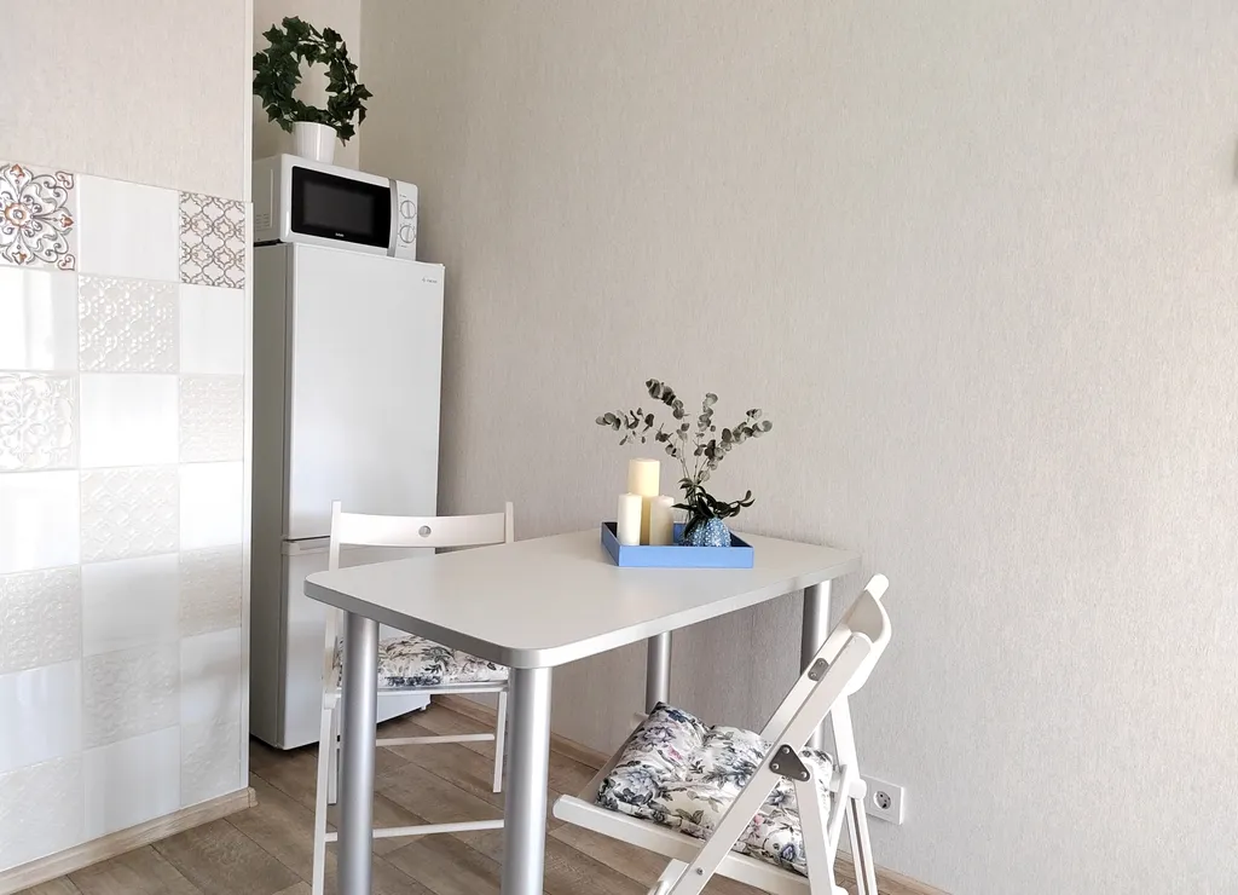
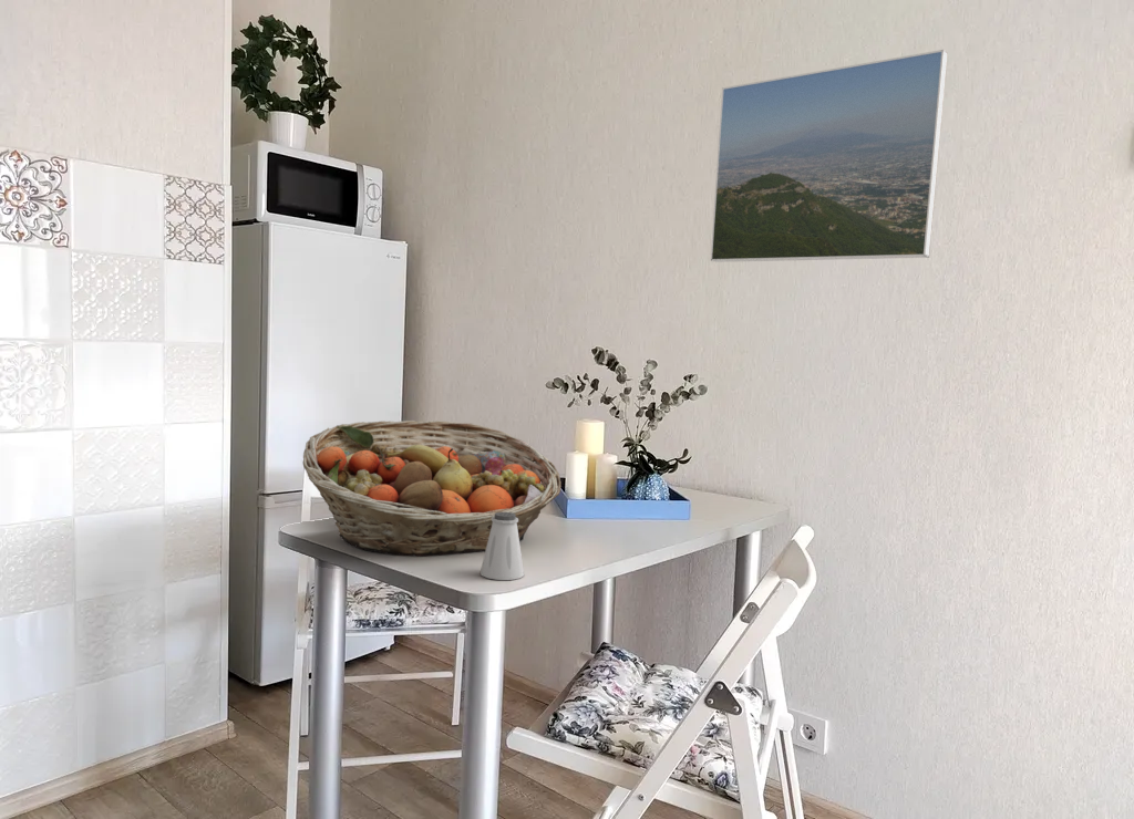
+ saltshaker (503, 543)
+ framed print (817, 166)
+ fruit basket (434, 483)
